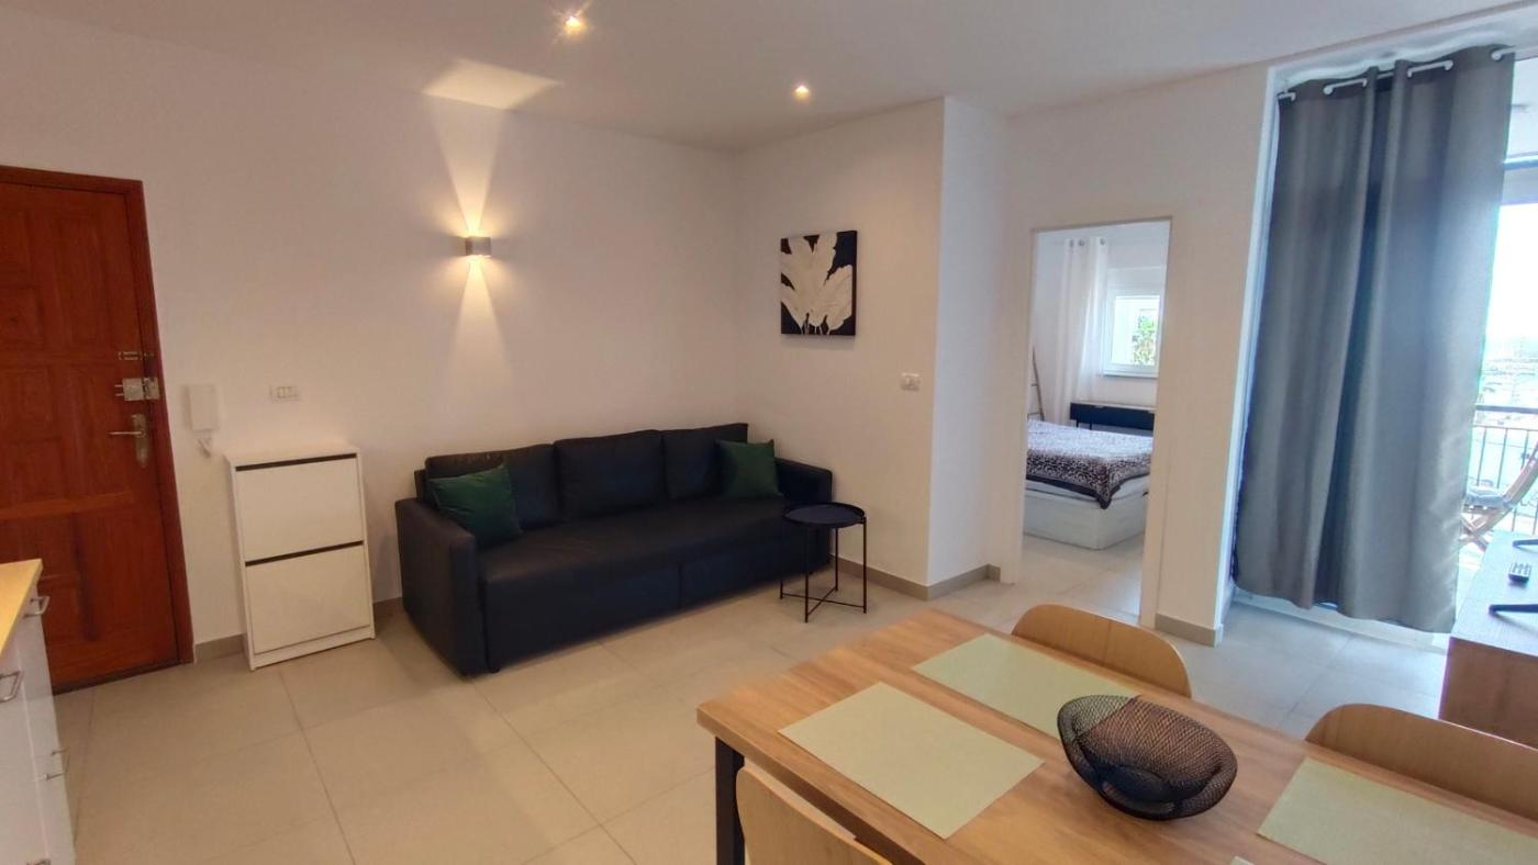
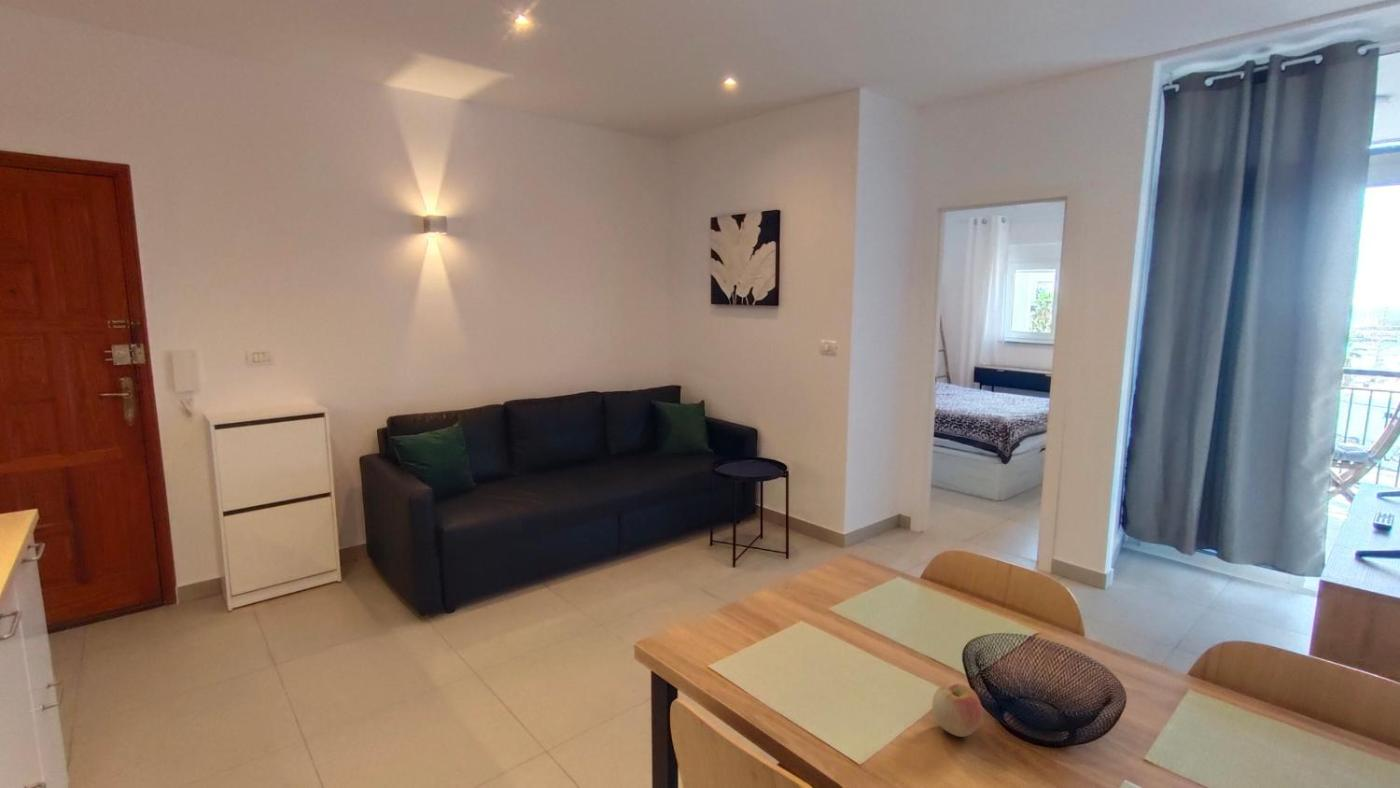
+ apple (956, 709)
